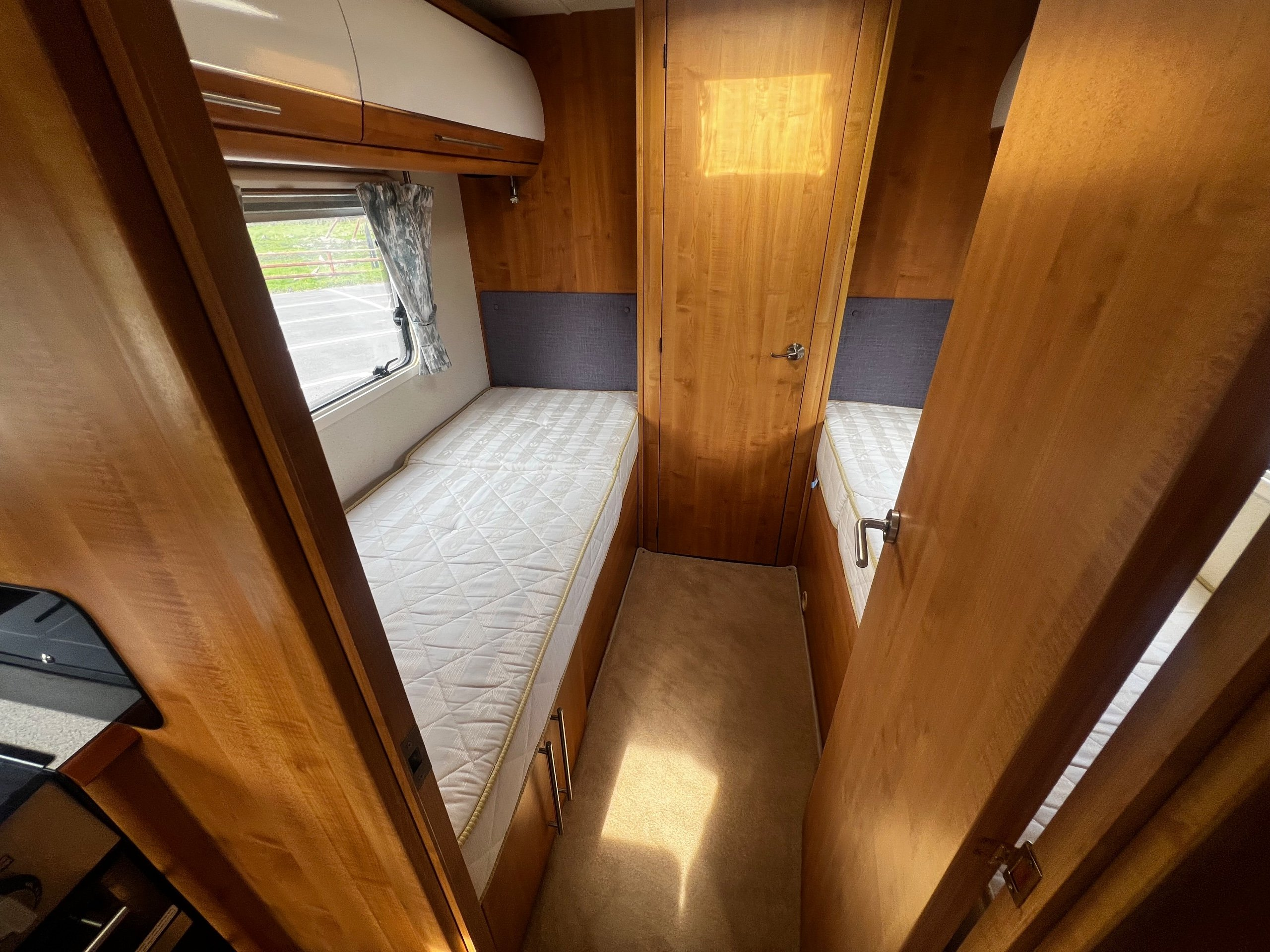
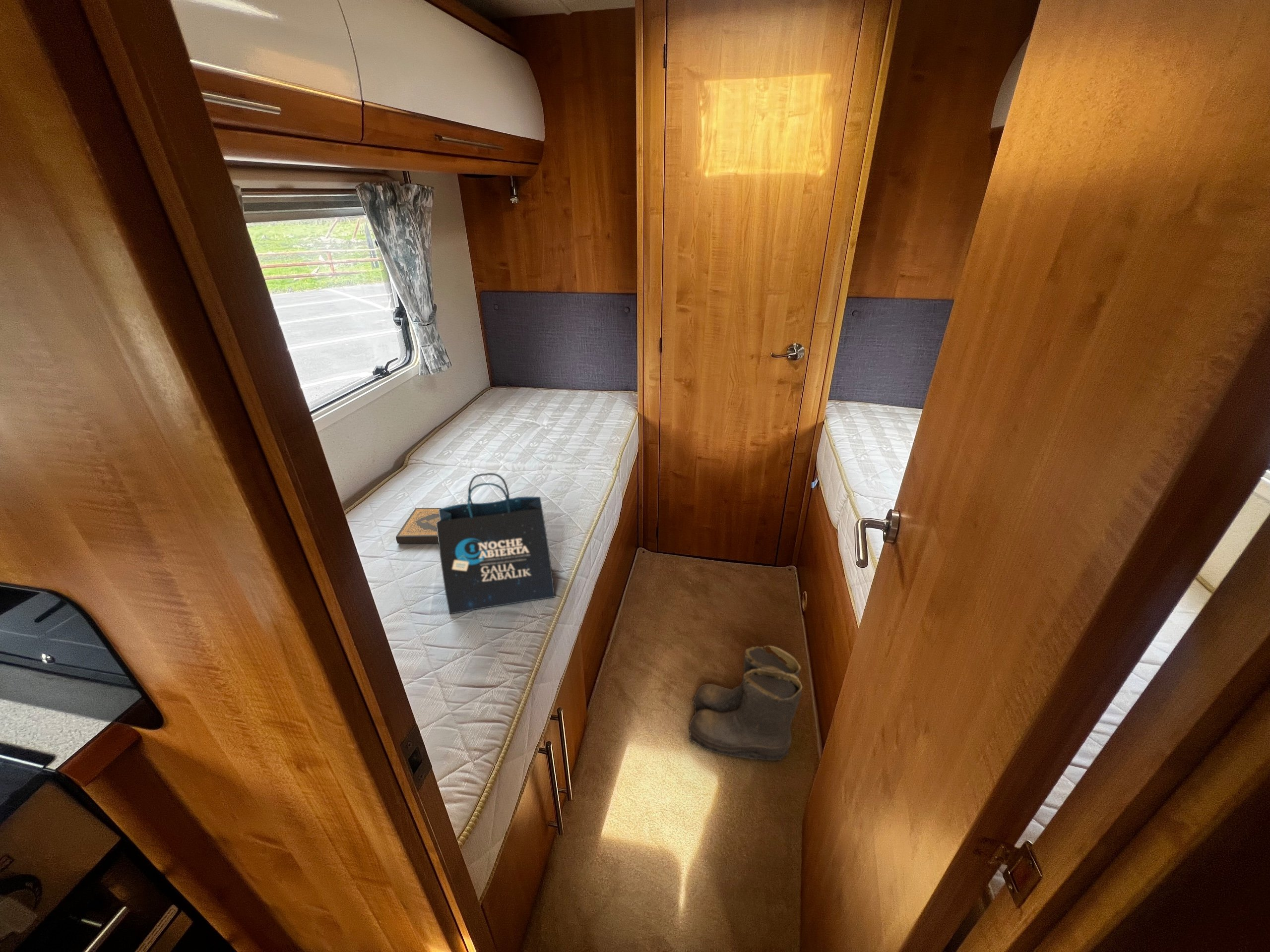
+ boots (742, 696)
+ hardback book (439, 520)
+ tote bag (495, 537)
